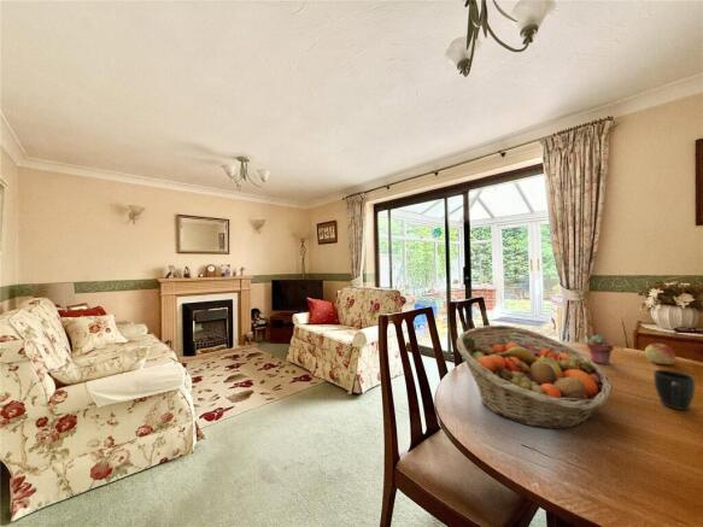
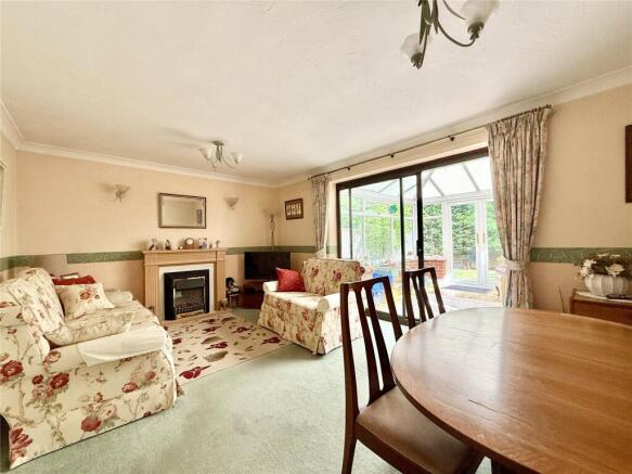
- fruit basket (527, 368)
- mug (674, 391)
- potted succulent (599, 347)
- apple (660, 353)
